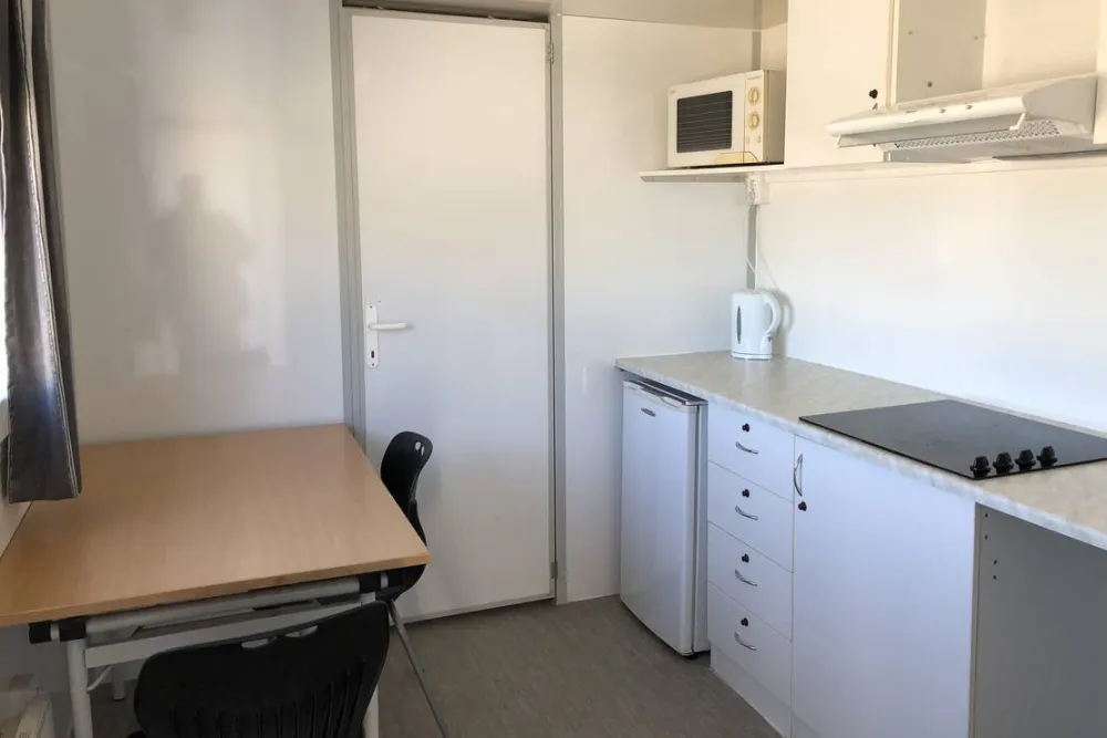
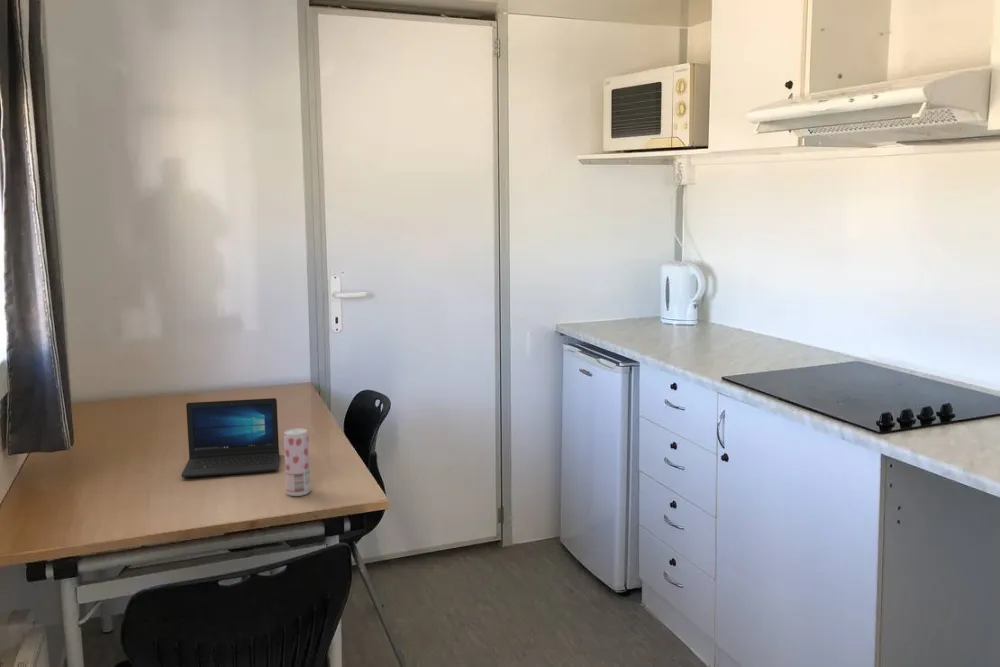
+ laptop (230, 436)
+ beverage can (297, 461)
